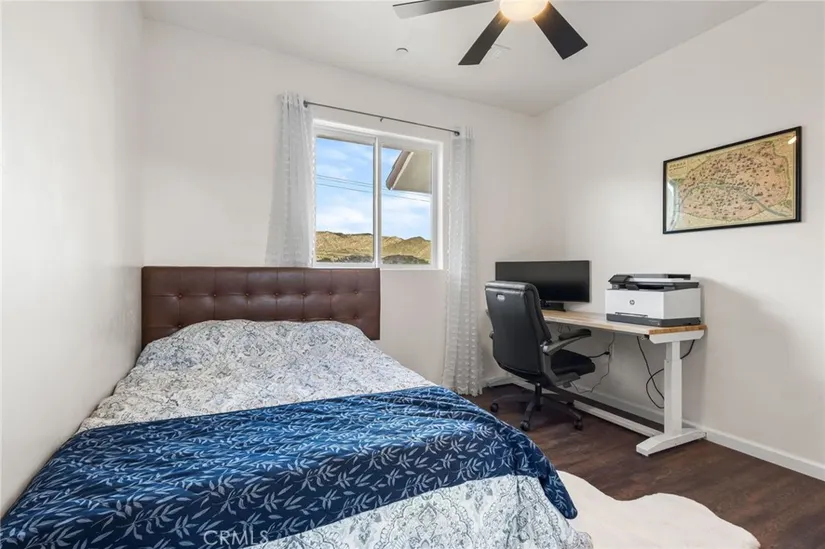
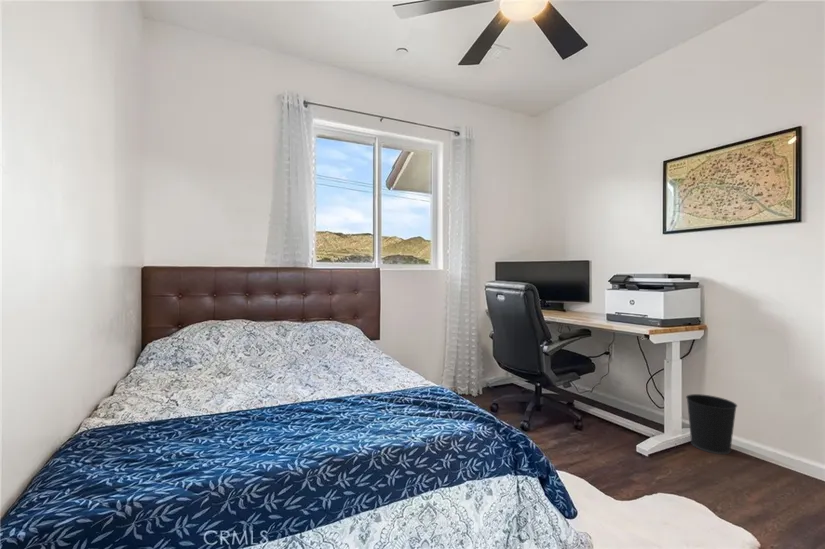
+ wastebasket (710, 423)
